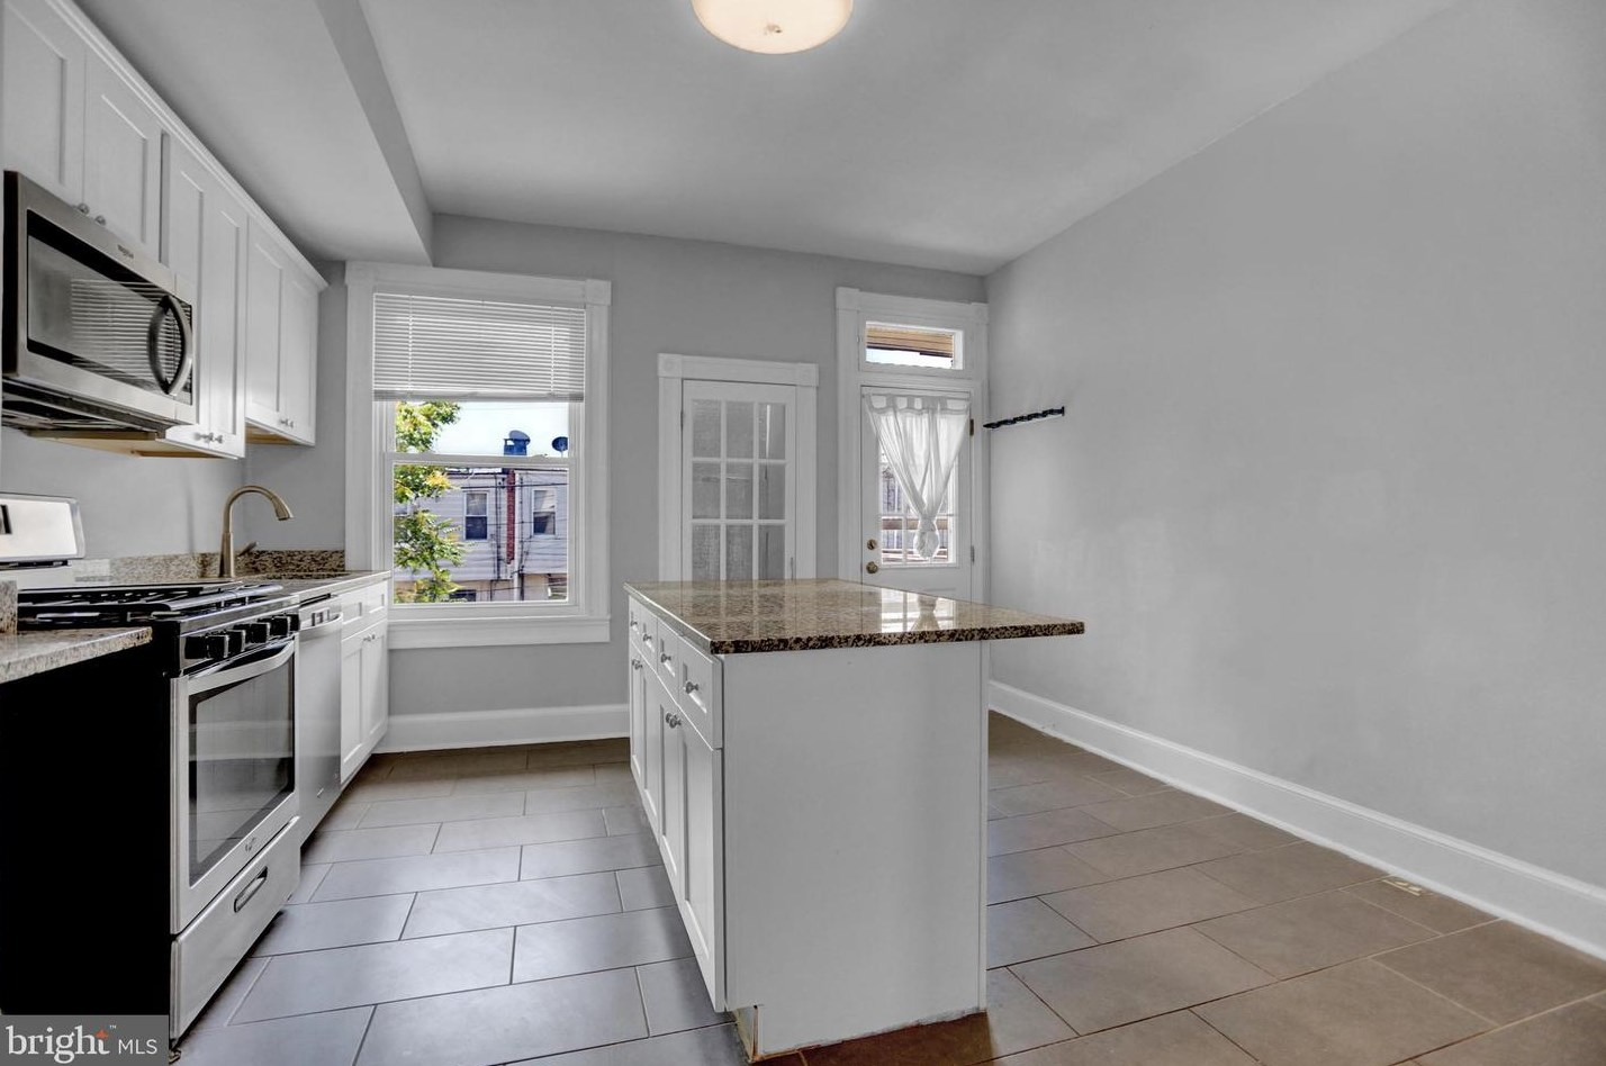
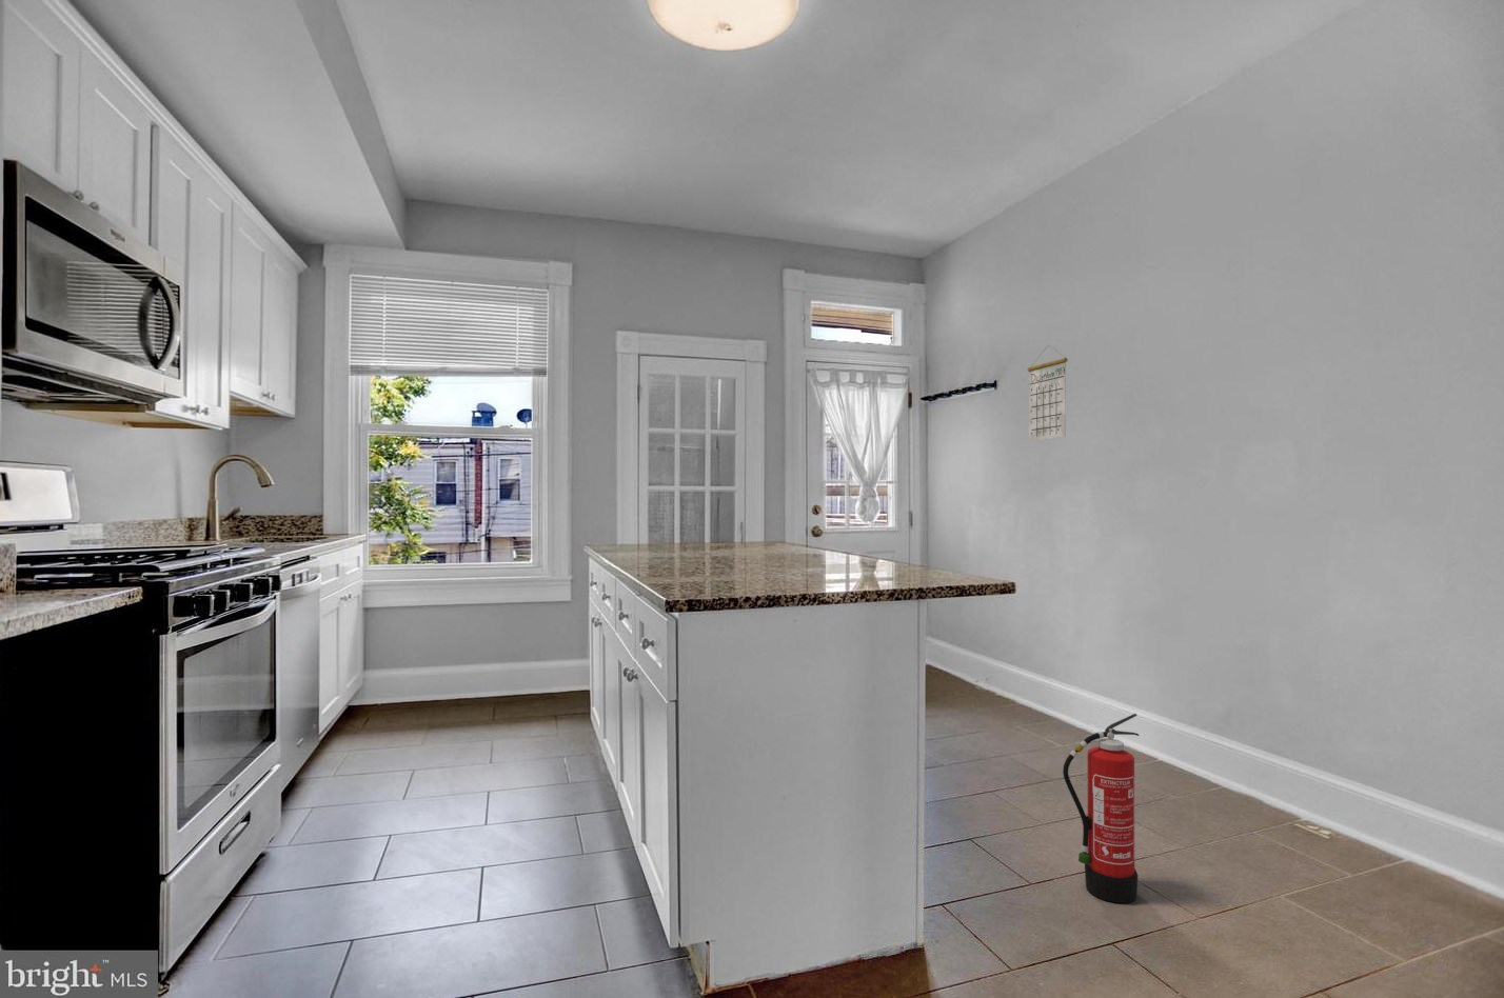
+ calendar (1047, 392)
+ fire extinguisher (1102, 802)
